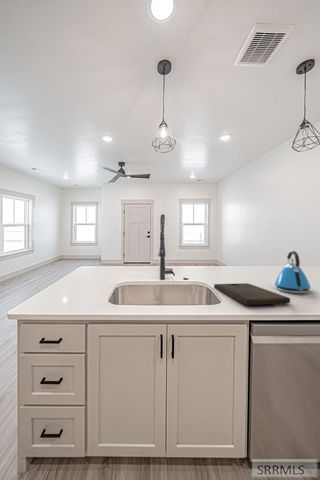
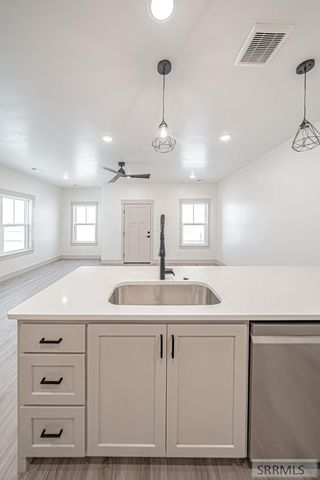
- kettle (292, 270)
- cutting board (247, 292)
